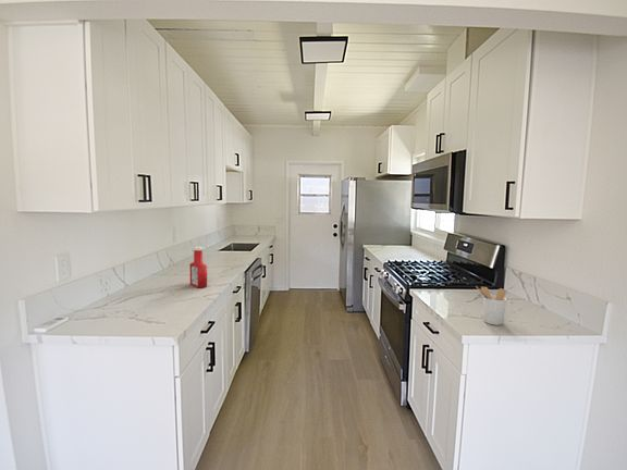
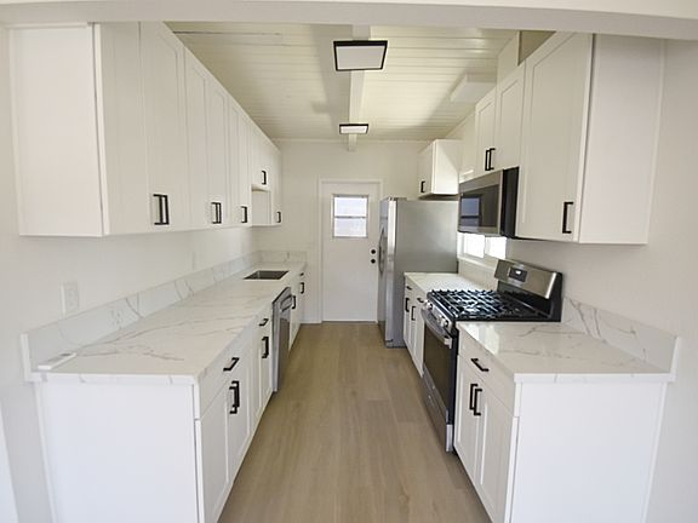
- utensil holder (489, 304)
- soap bottle (198, 265)
